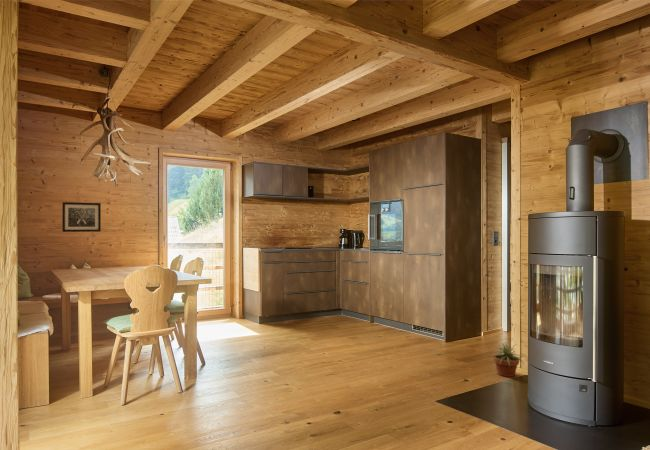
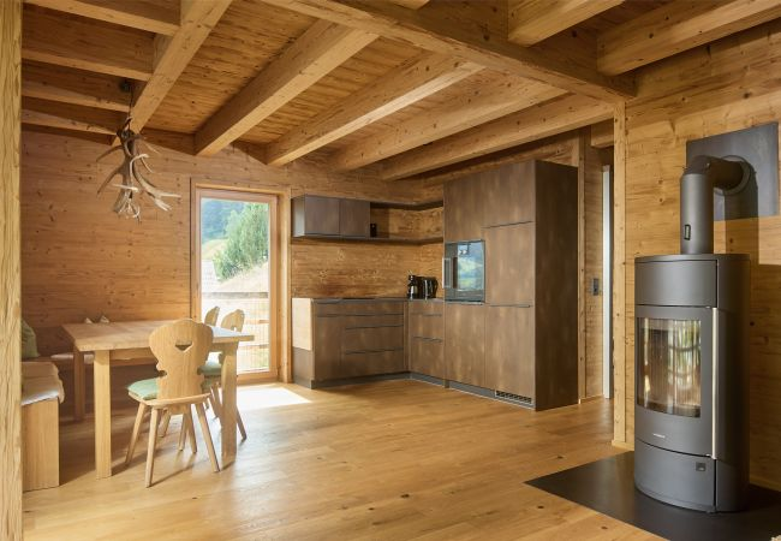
- potted plant (506, 359)
- wall art (81, 217)
